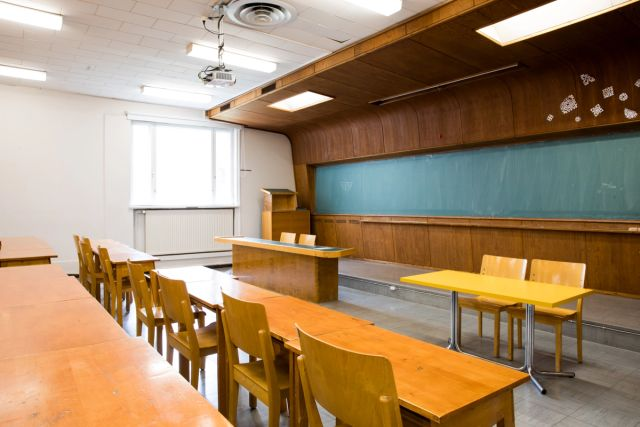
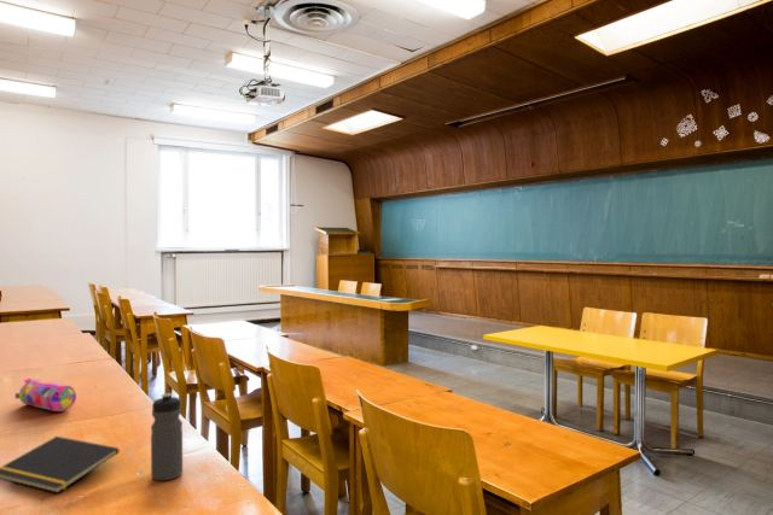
+ water bottle (167, 434)
+ pencil case (46, 394)
+ notepad (57, 462)
